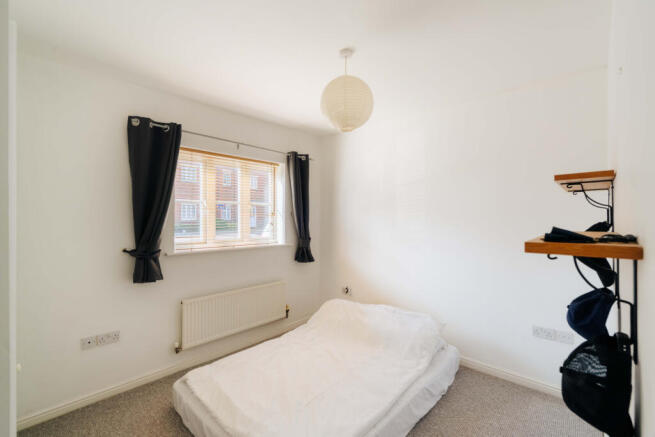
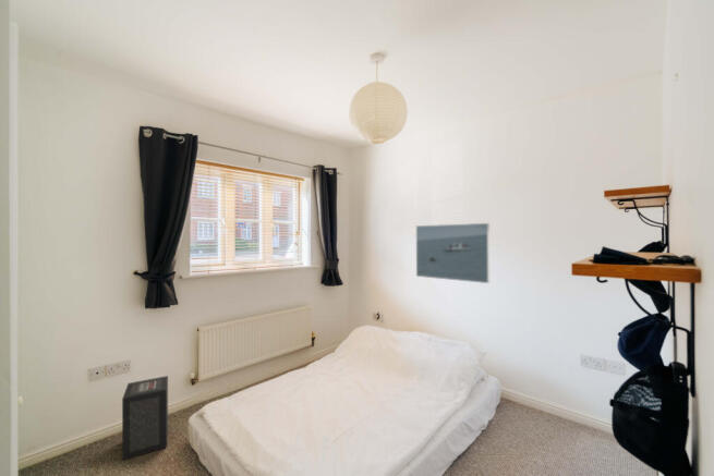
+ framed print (449, 252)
+ speaker (146, 414)
